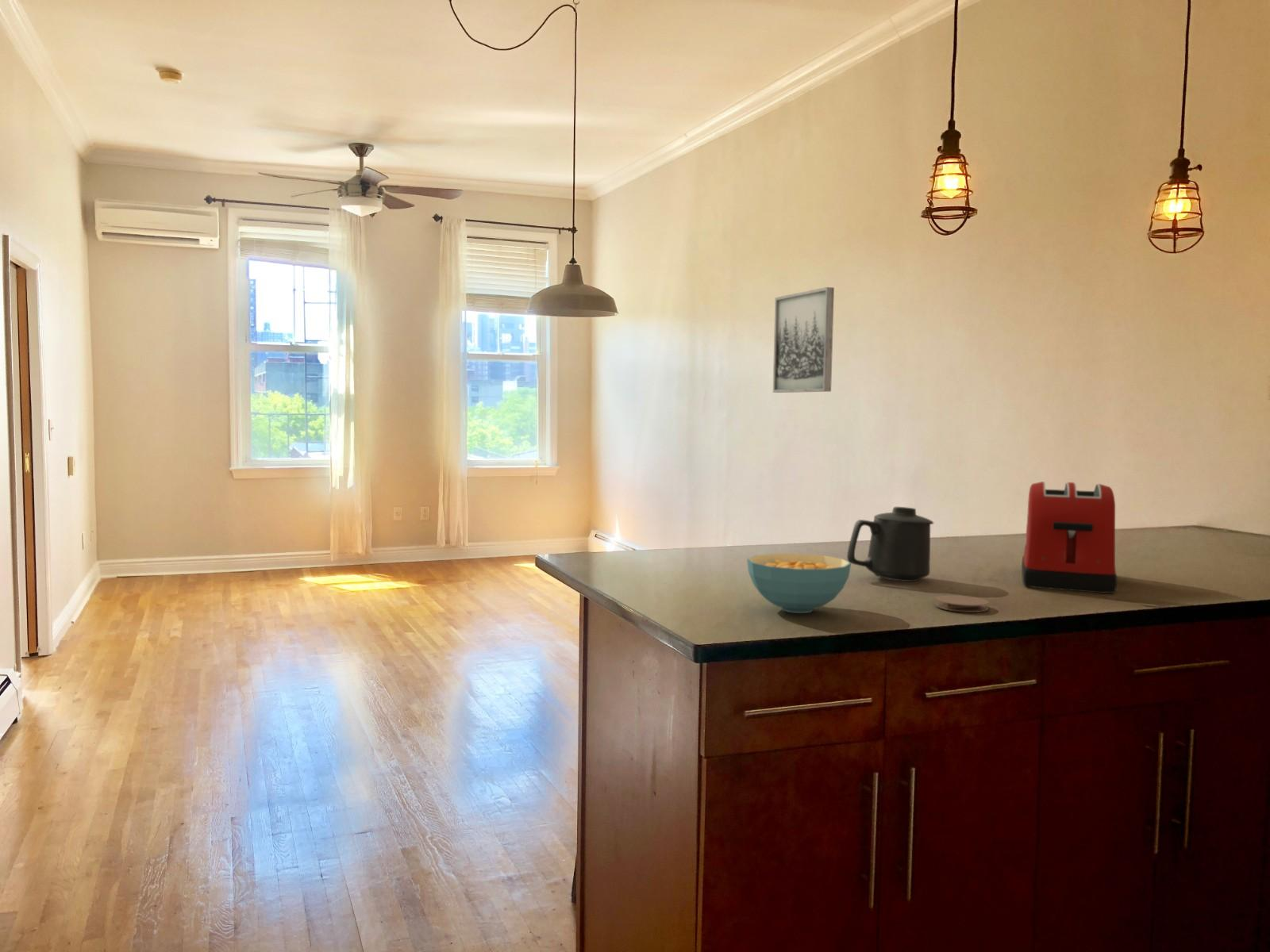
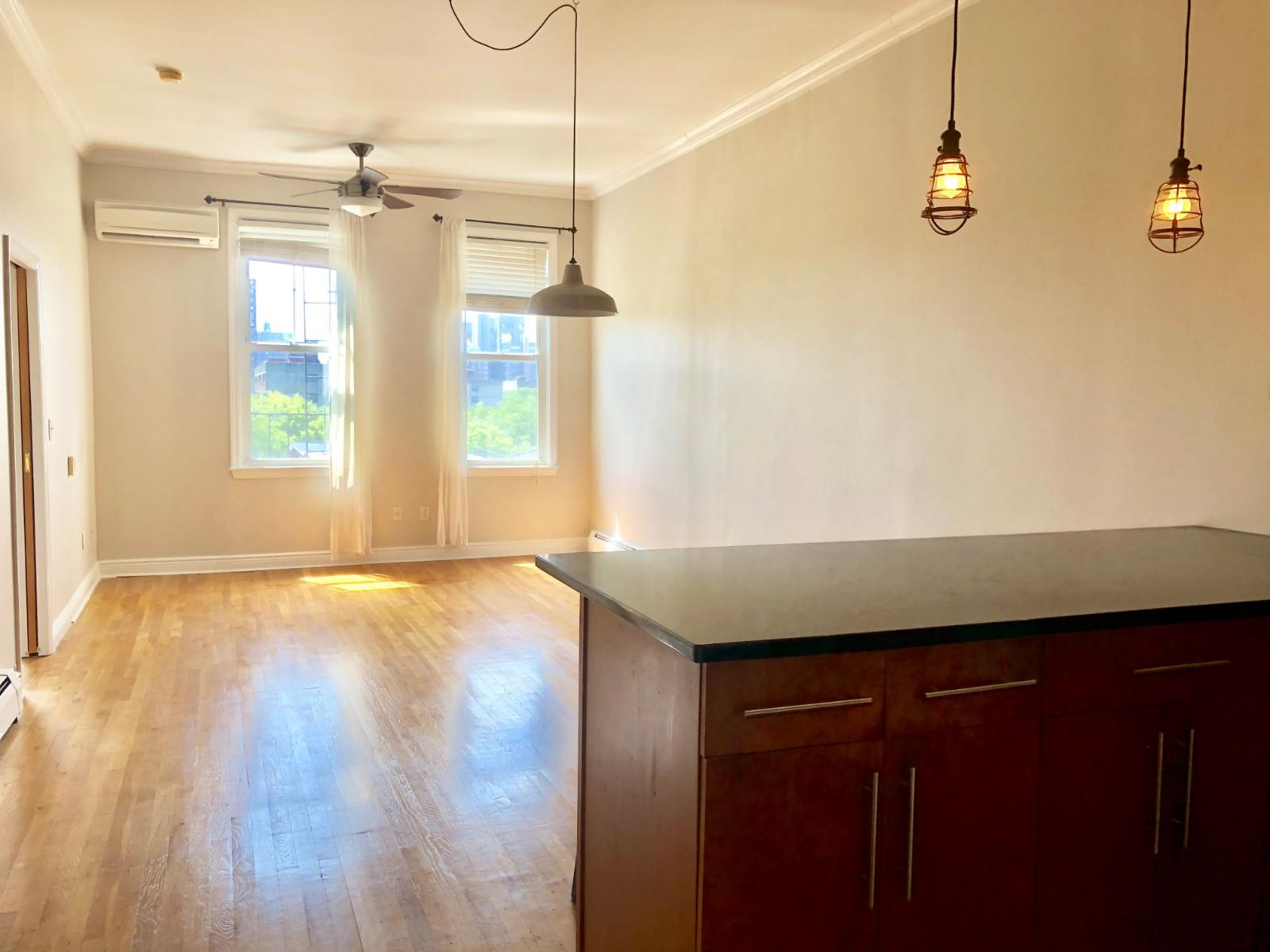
- wall art (802, 342)
- mug (894, 543)
- coaster (961, 603)
- cereal bowl (798, 585)
- toaster (1068, 532)
